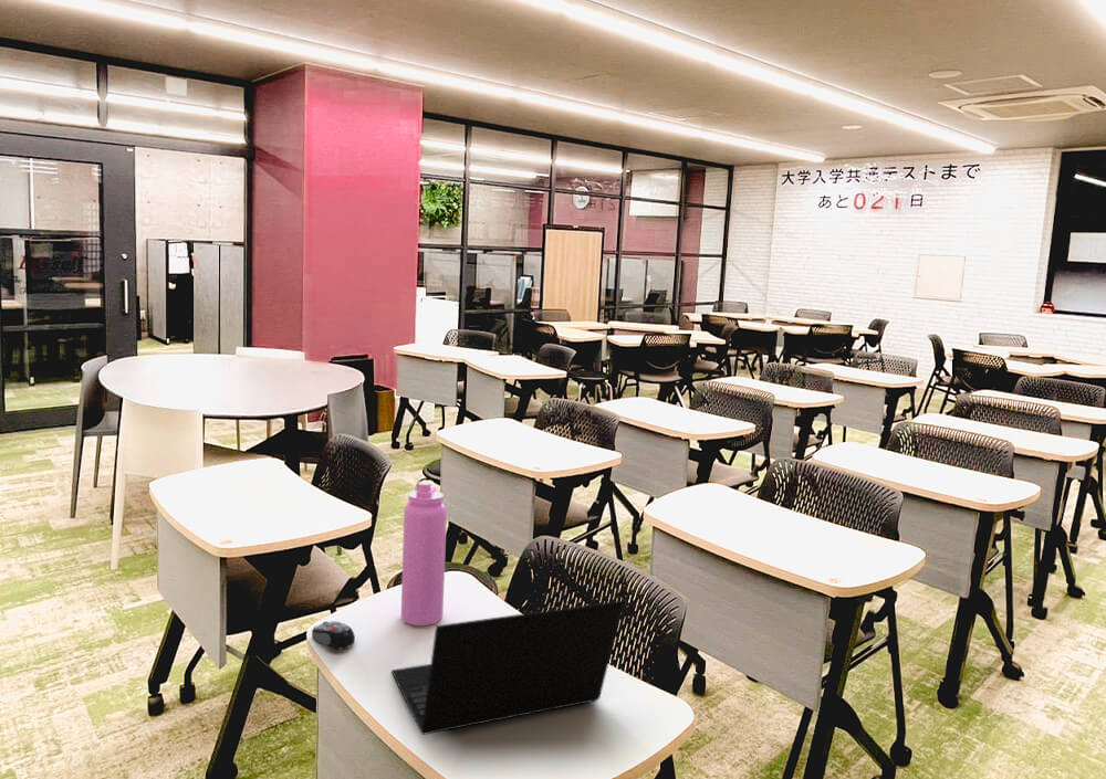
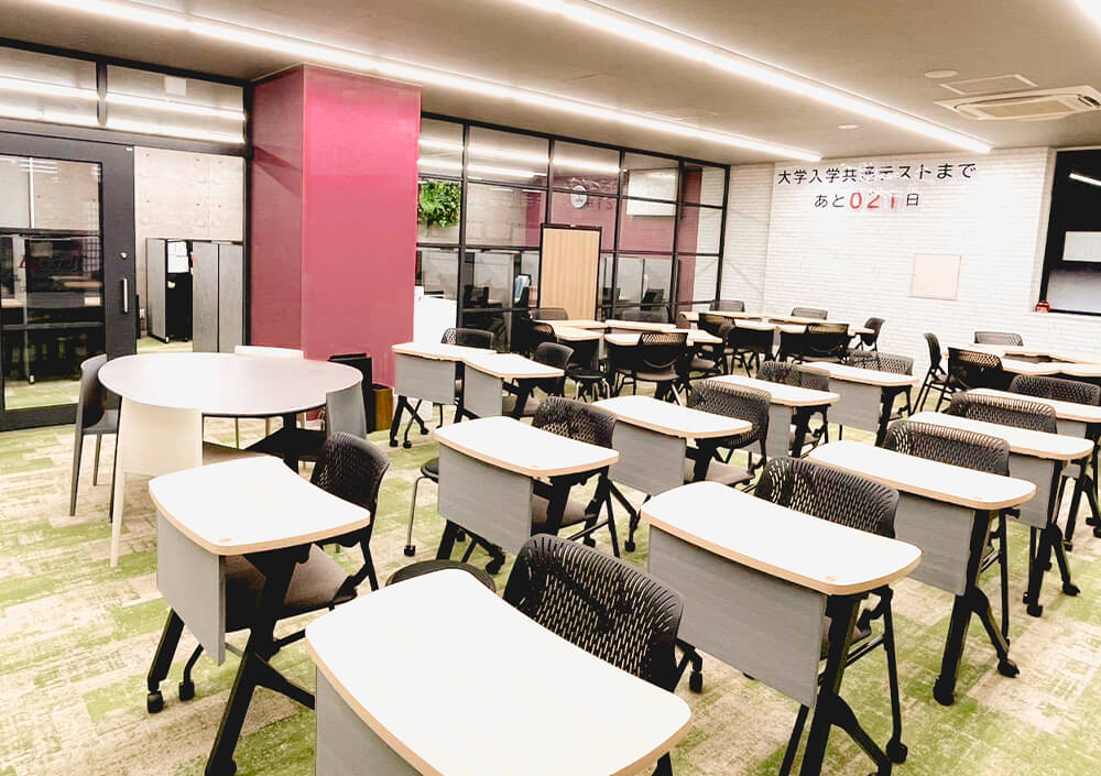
- computer mouse (333, 631)
- laptop (502, 640)
- water bottle (424, 550)
